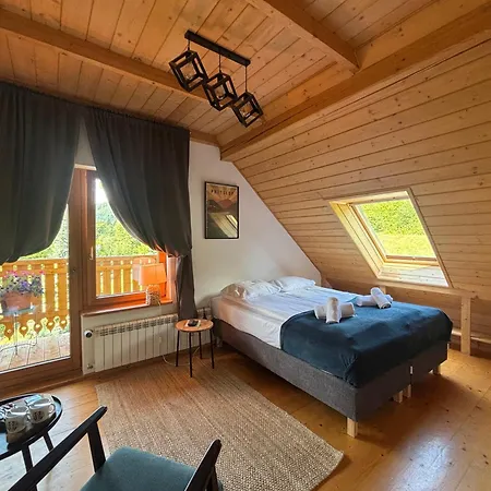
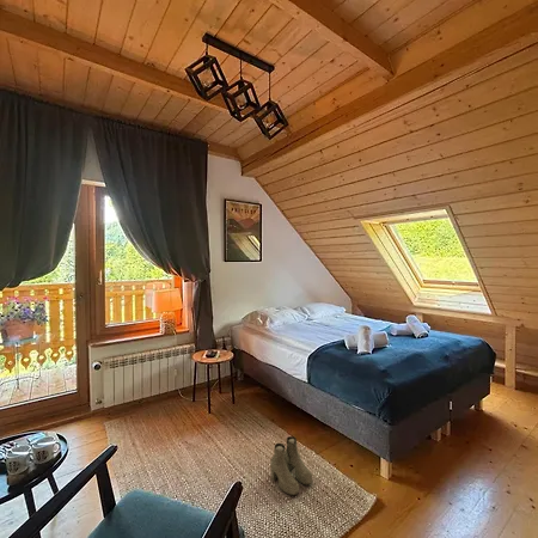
+ boots (291, 461)
